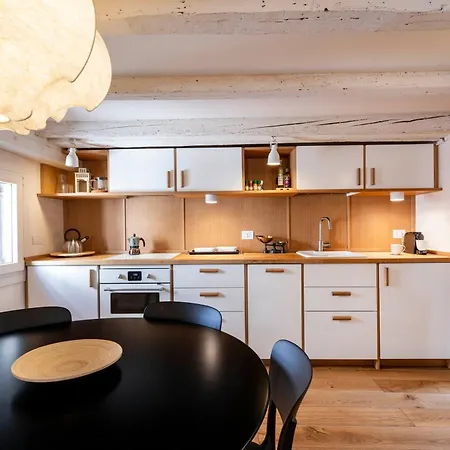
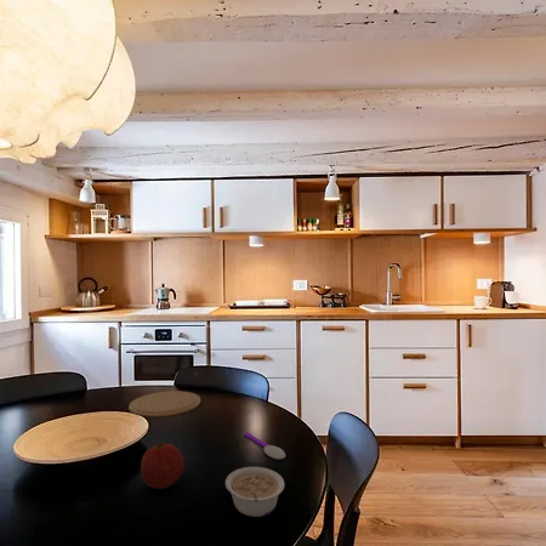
+ fruit (161, 463)
+ plate (165, 402)
+ legume (256, 491)
+ spoon (262, 443)
